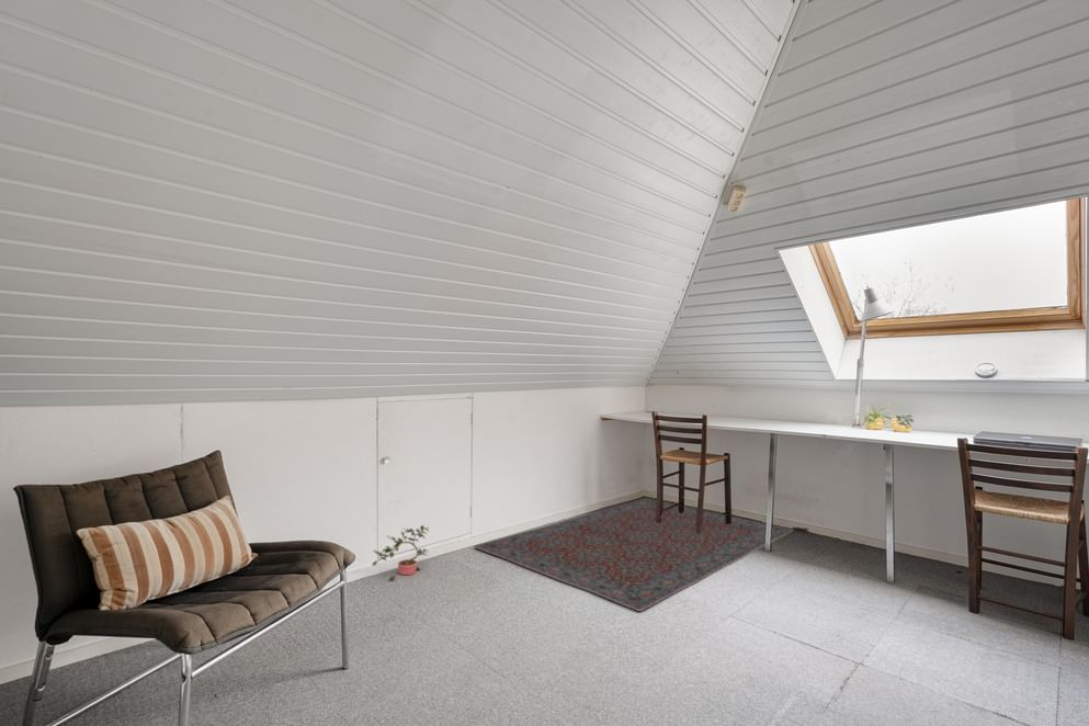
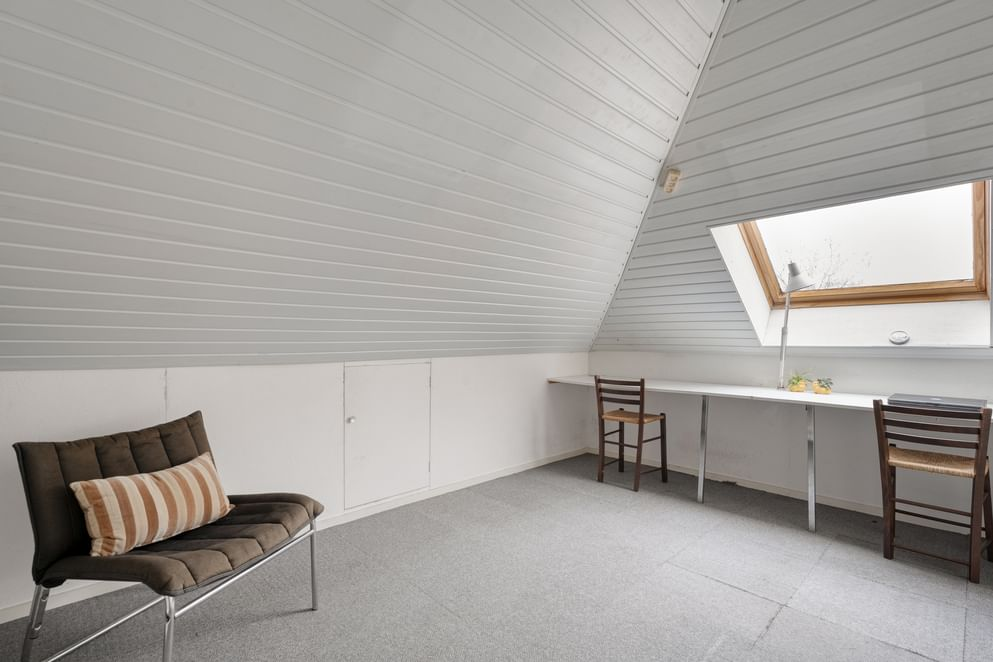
- rug (644, 537)
- potted plant (397, 549)
